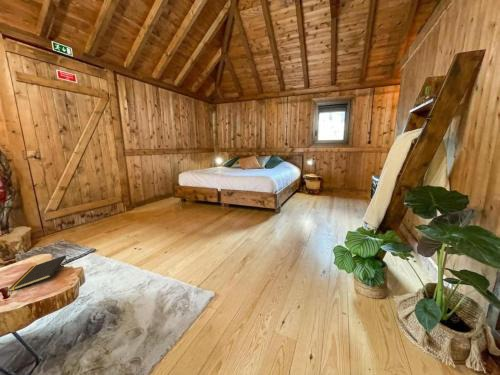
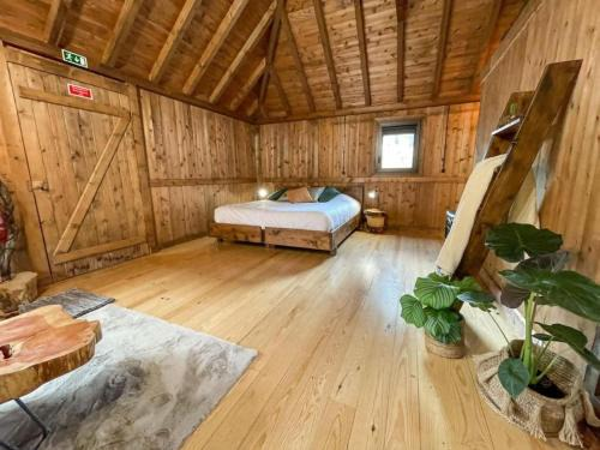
- notepad (40, 271)
